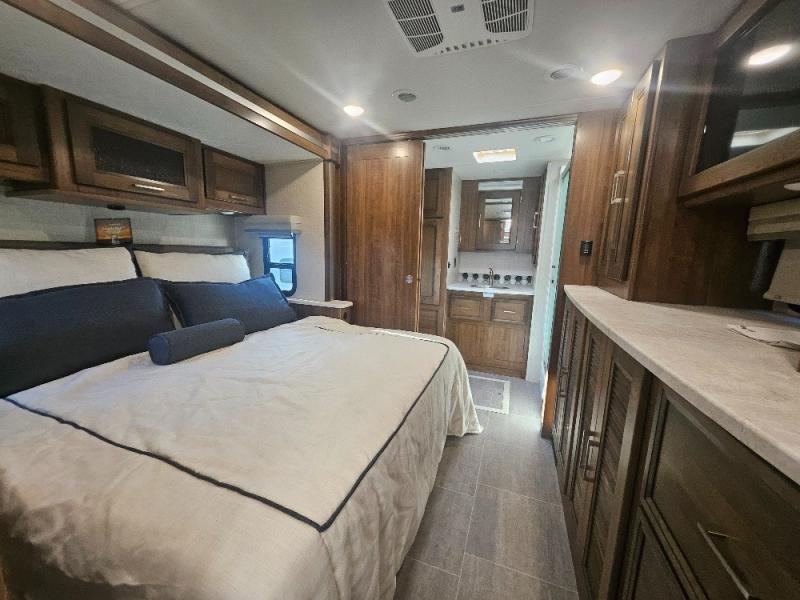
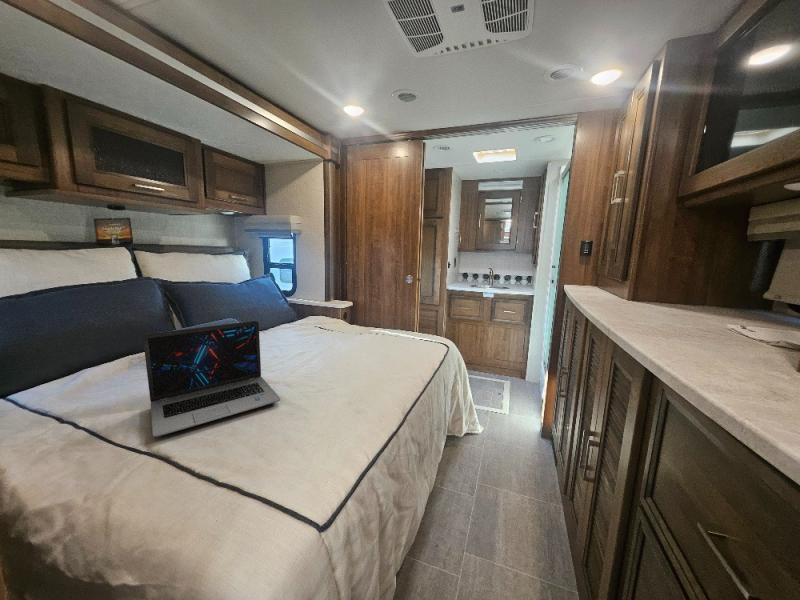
+ laptop (215, 370)
